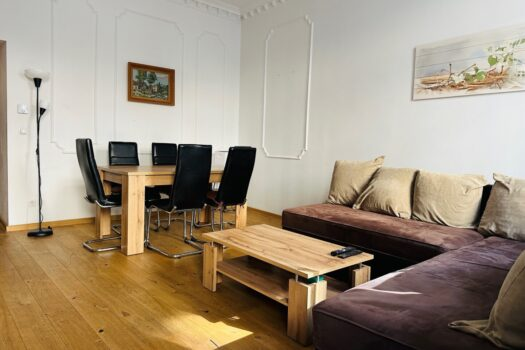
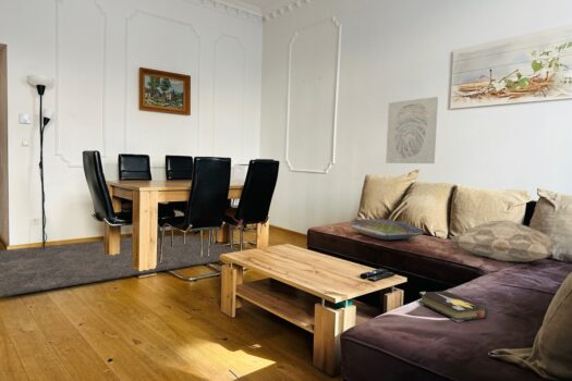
+ cushion (385, 229)
+ decorative pillow (503, 241)
+ hardback book (451, 304)
+ rug (106, 256)
+ wall art (410, 132)
